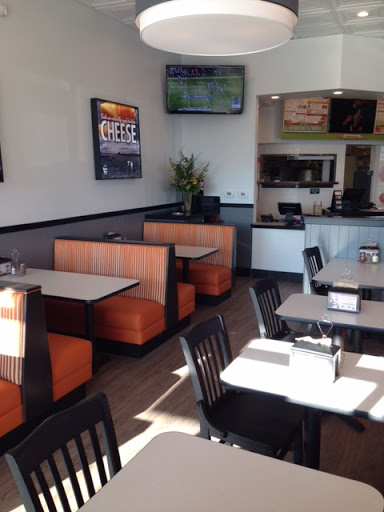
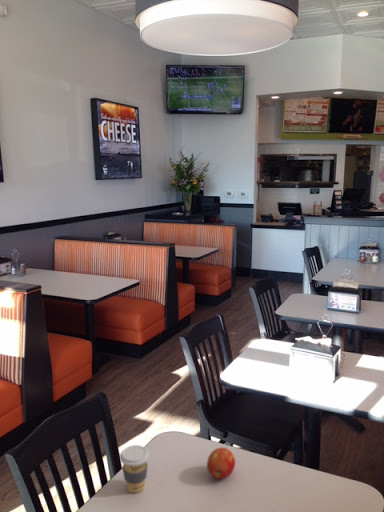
+ coffee cup (134, 469)
+ apple (220, 463)
